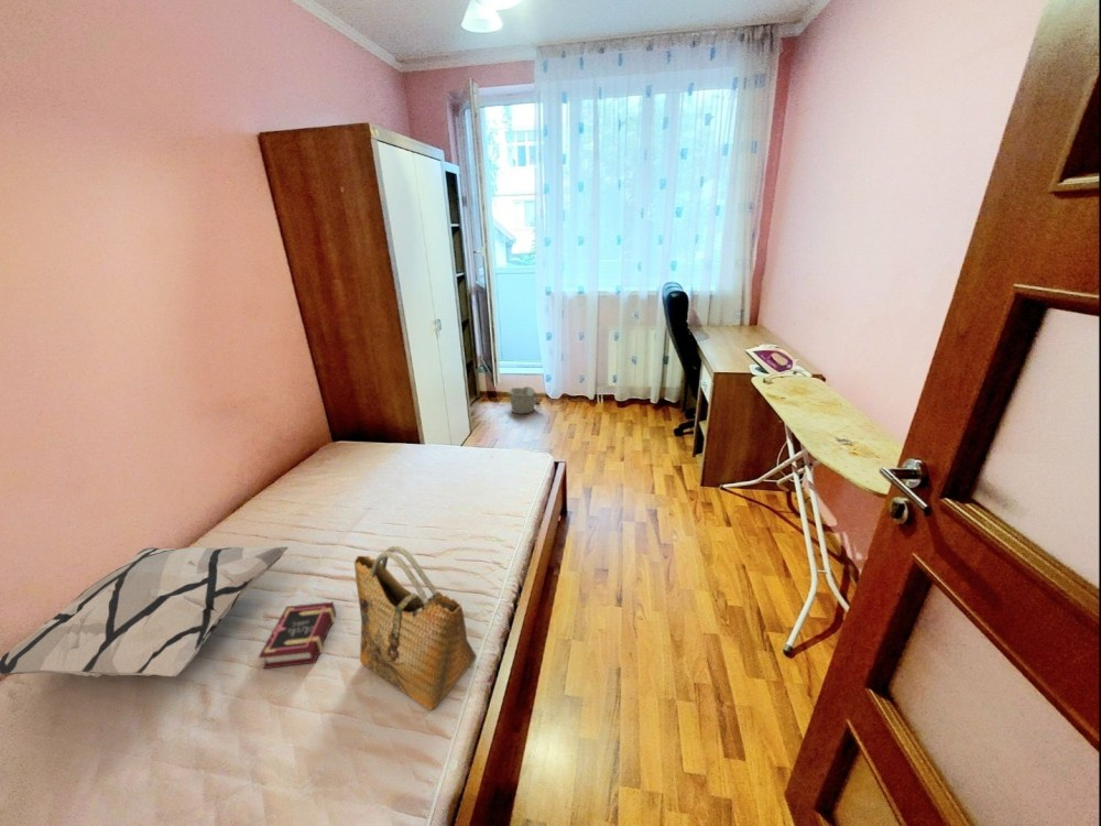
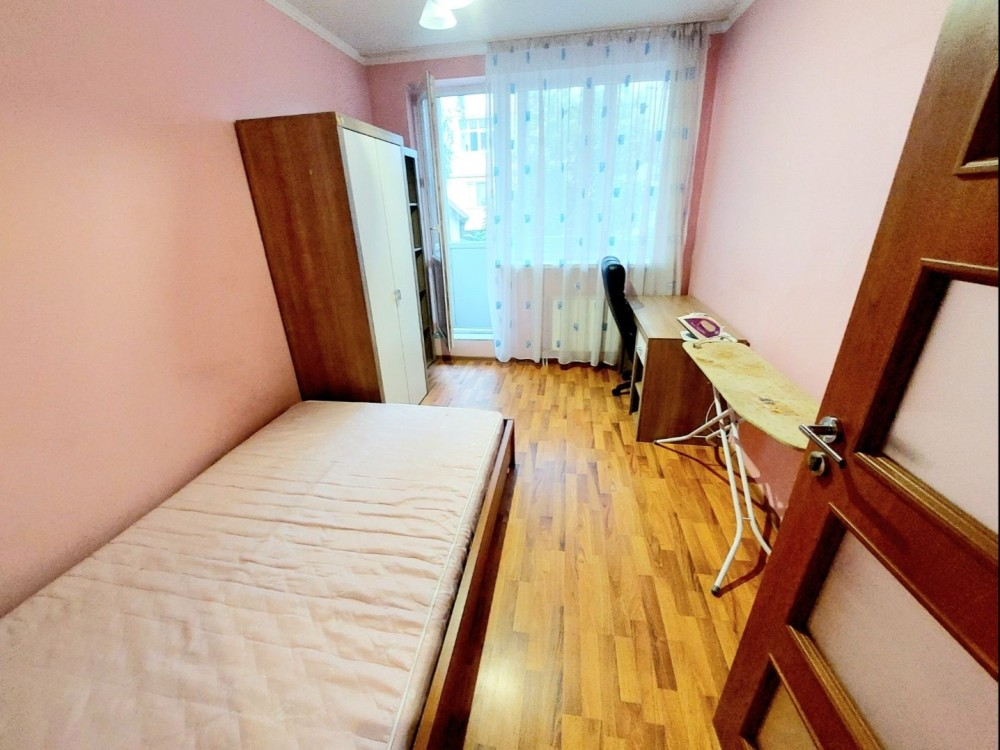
- bucket (523, 399)
- decorative pillow (157, 601)
- book (301, 632)
- grocery bag (410, 609)
